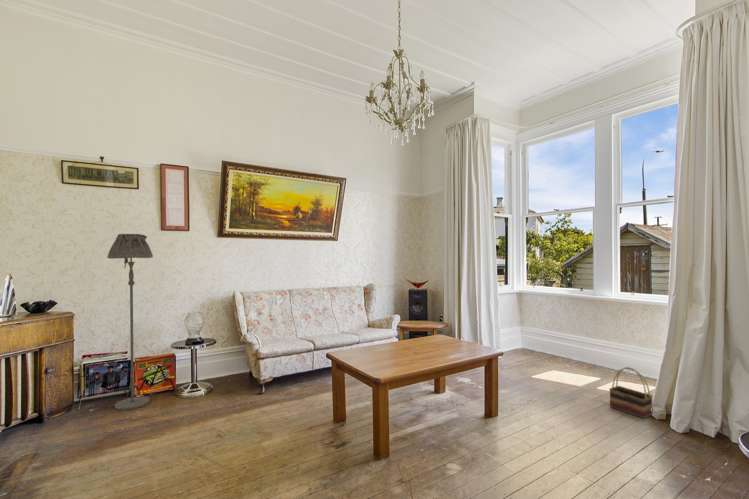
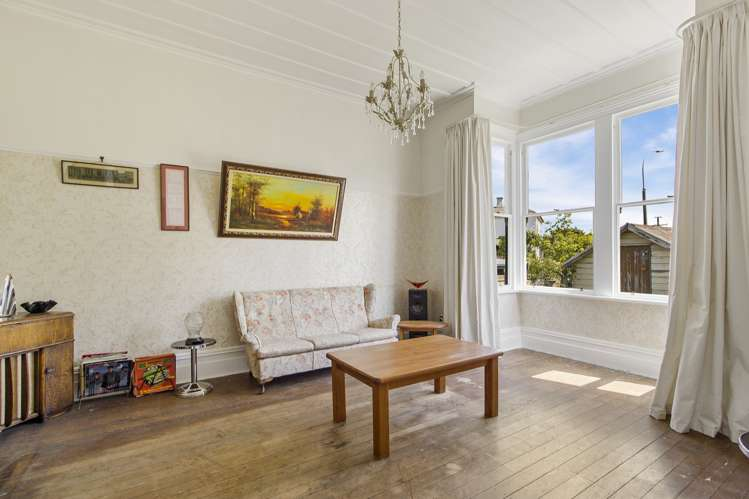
- floor lamp (131, 318)
- basket (630, 389)
